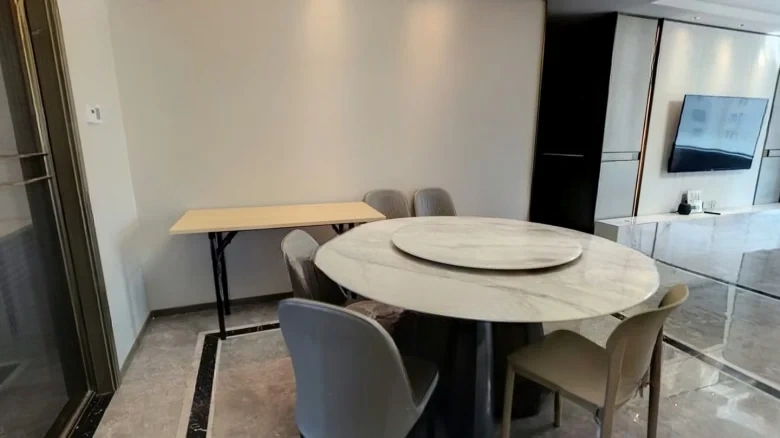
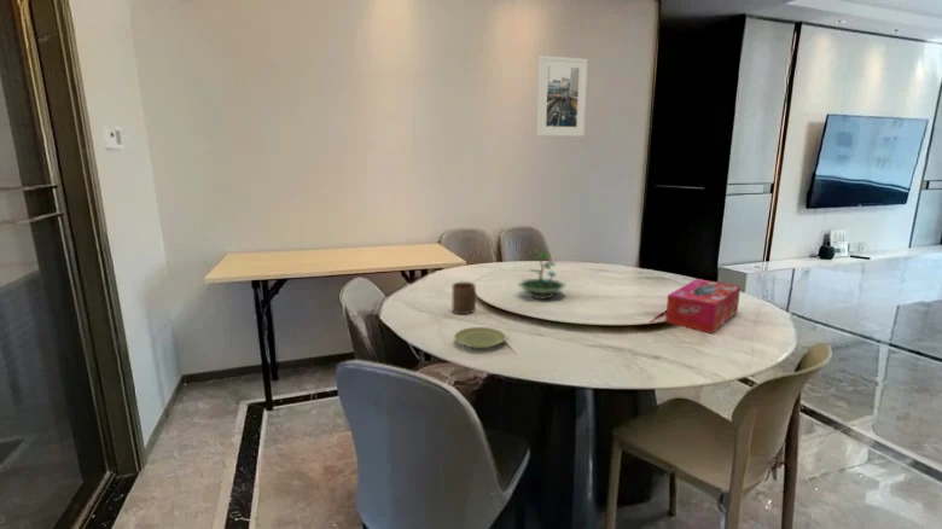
+ terrarium (541, 258)
+ tissue box (703, 303)
+ cup (464, 297)
+ plate (479, 338)
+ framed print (562, 97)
